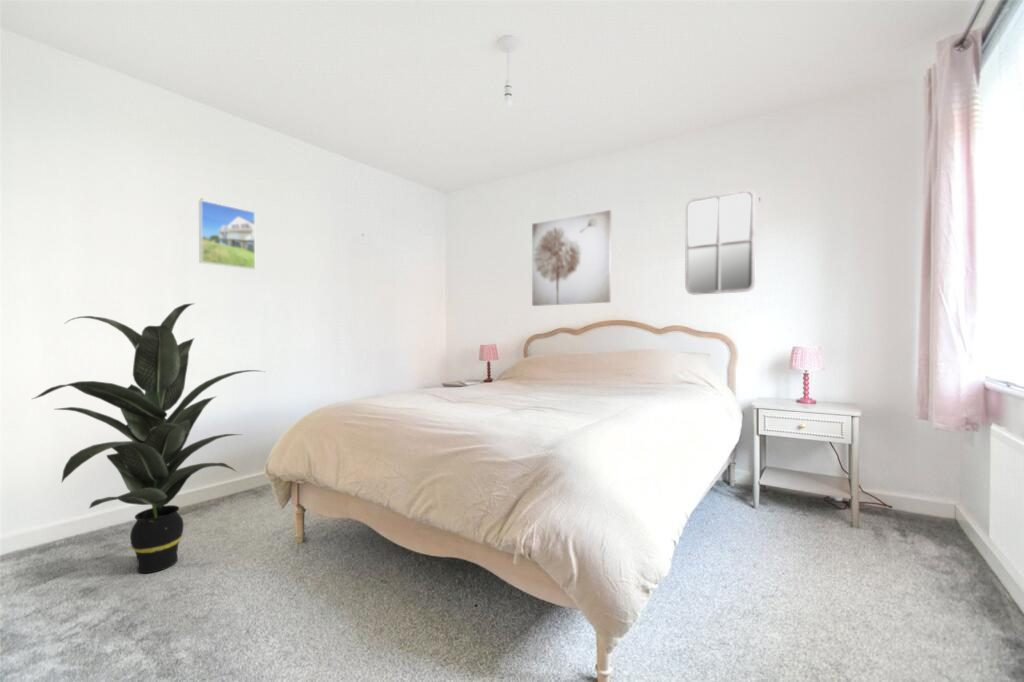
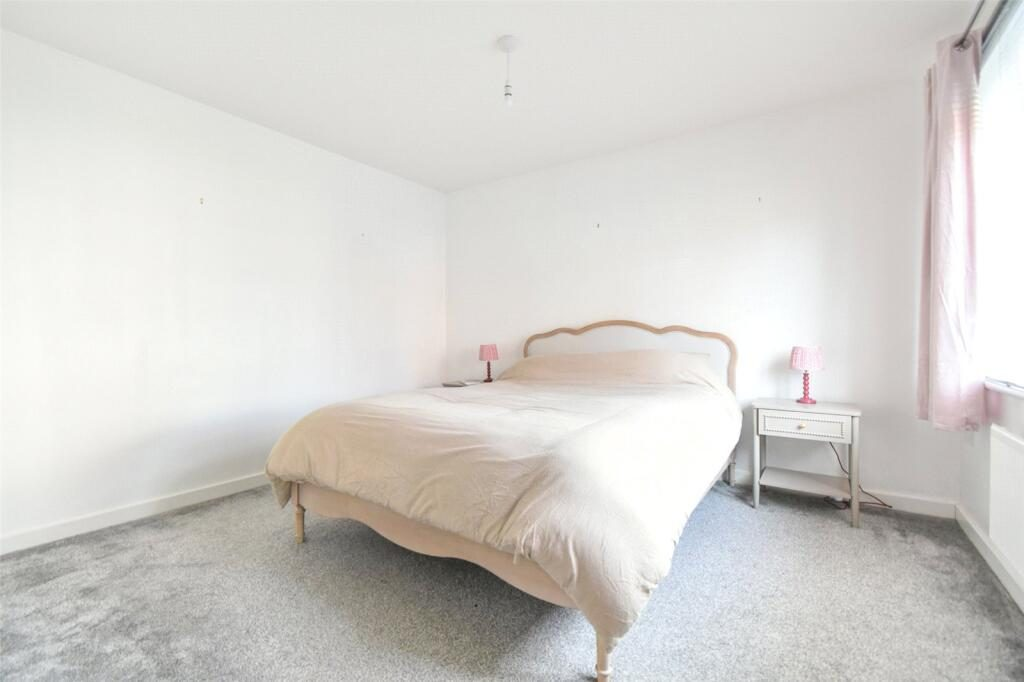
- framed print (228, 236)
- indoor plant (161, 435)
- wall art (569, 260)
- home mirror (719, 244)
